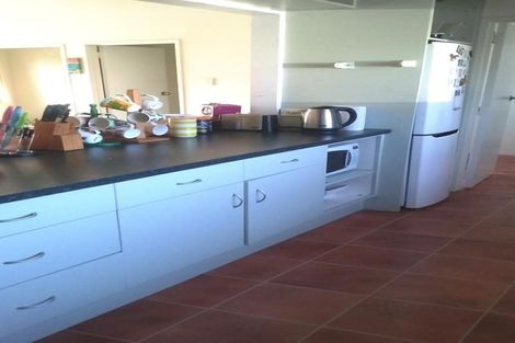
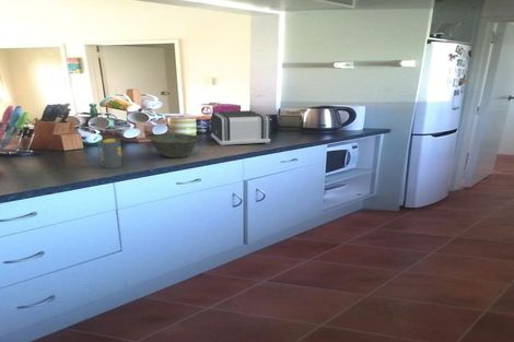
+ bowl (175, 145)
+ mug (109, 153)
+ toaster (242, 127)
